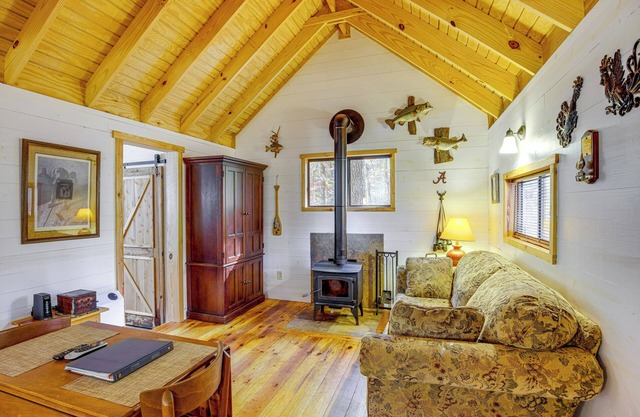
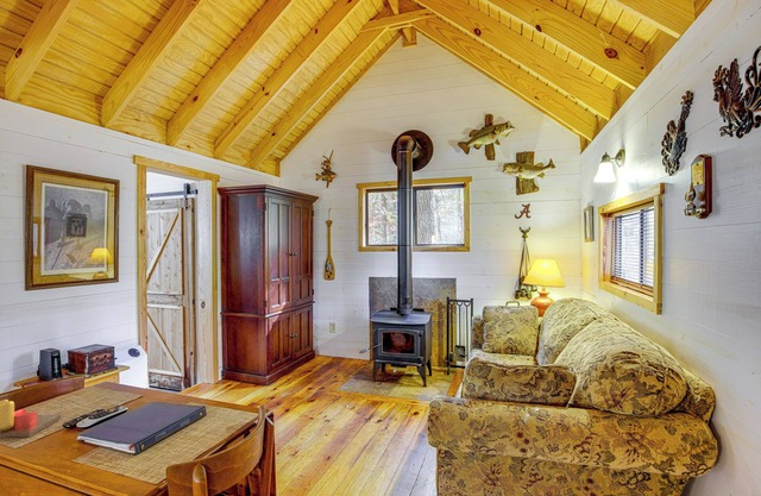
+ candle (26, 413)
